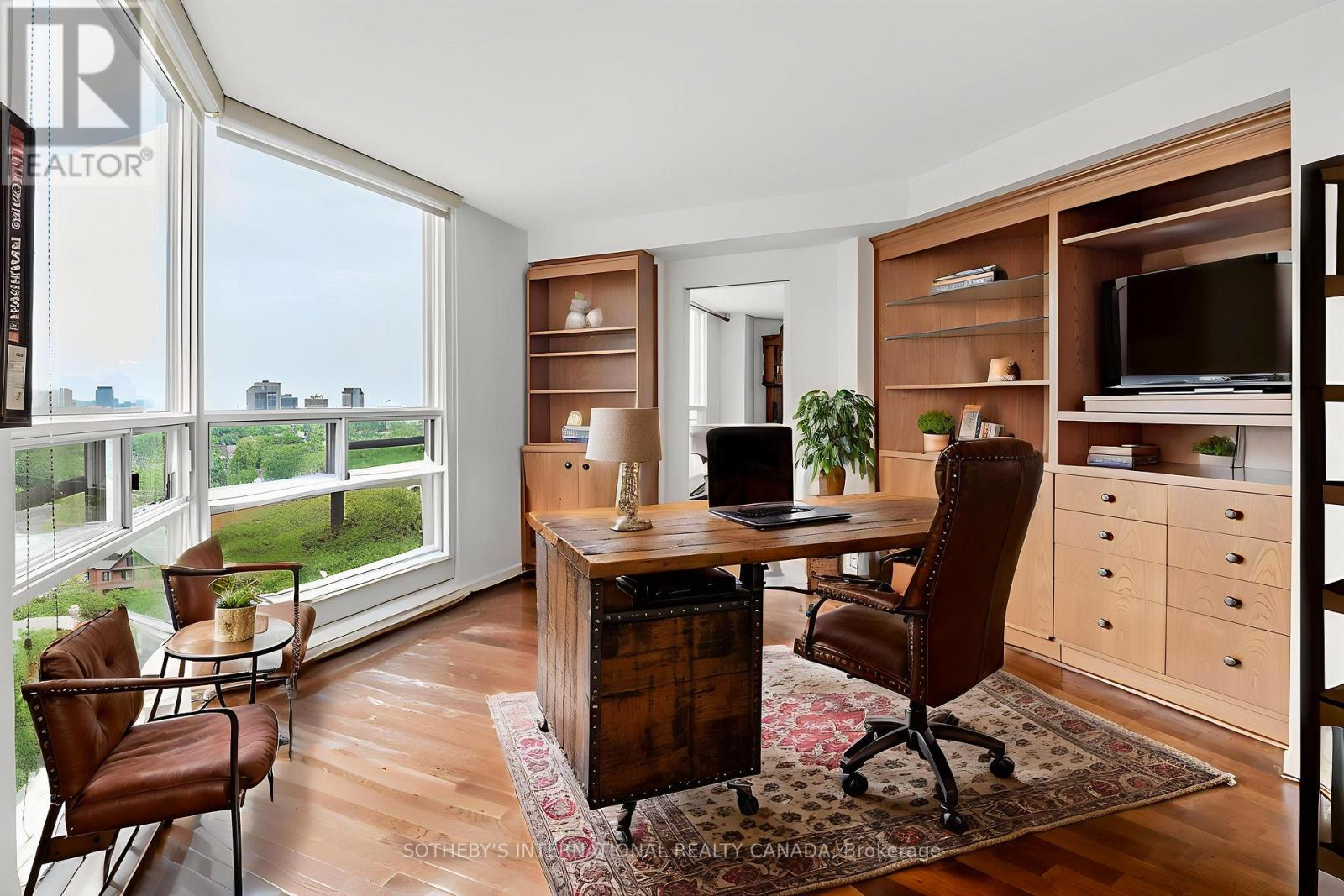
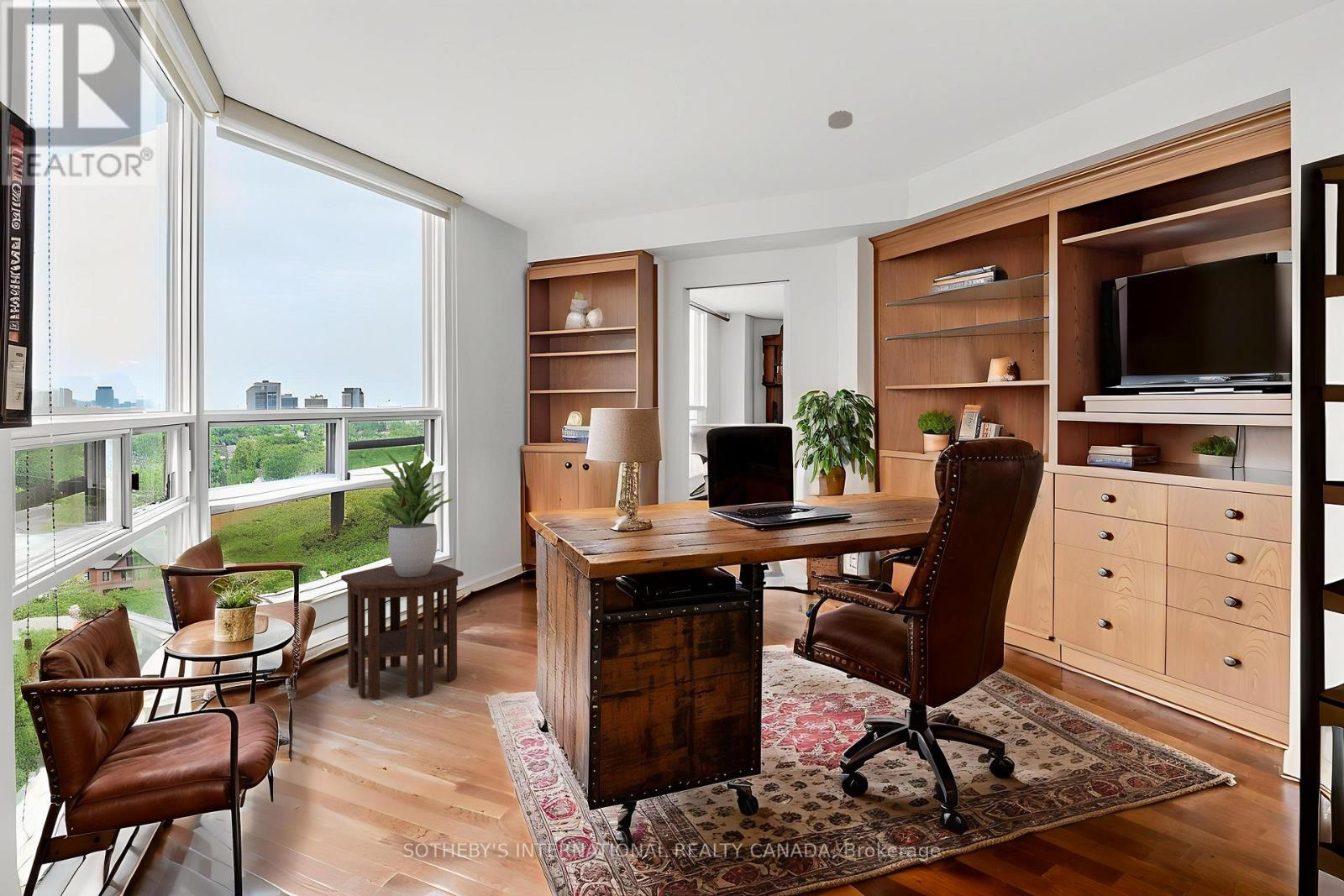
+ potted plant (410, 510)
+ side table (403, 629)
+ smoke detector (840, 118)
